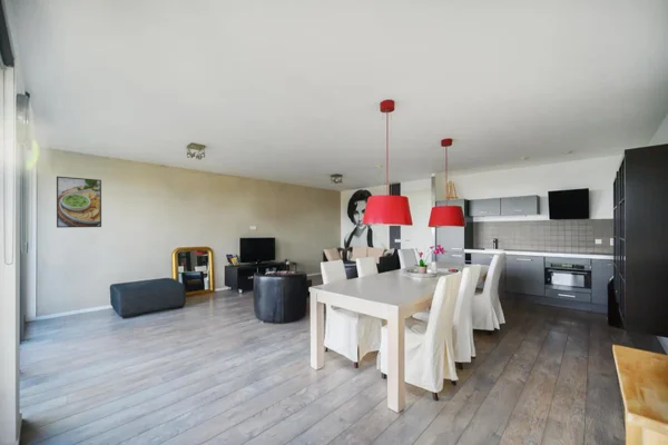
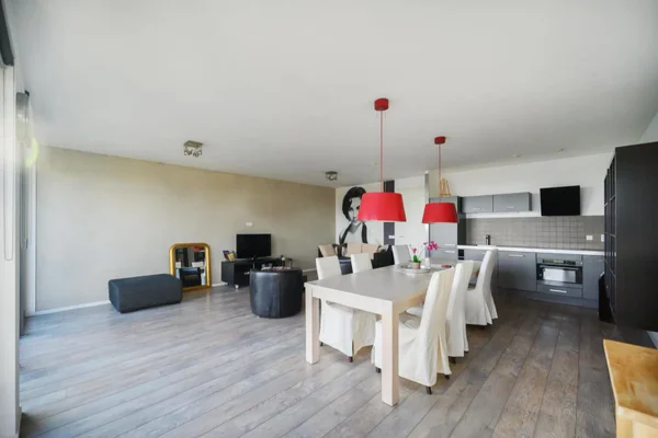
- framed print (79, 202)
